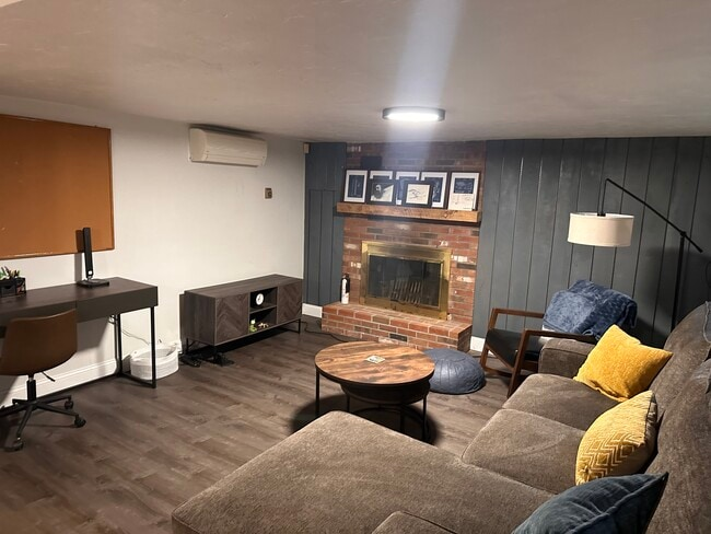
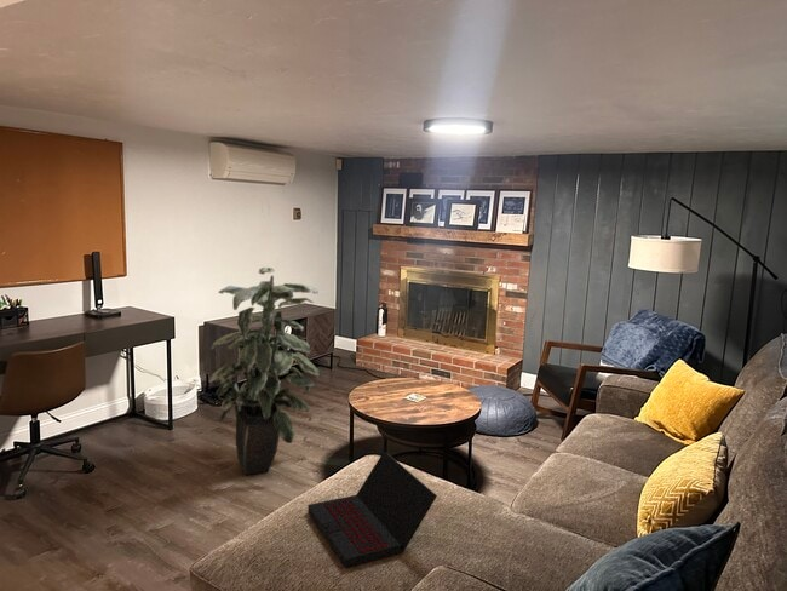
+ laptop (369, 501)
+ indoor plant (265, 372)
